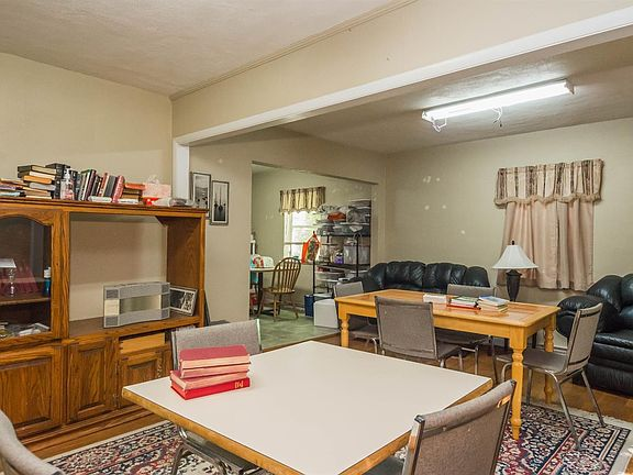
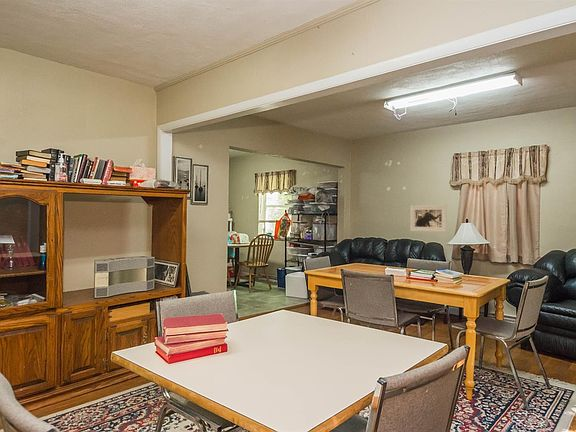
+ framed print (427, 218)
